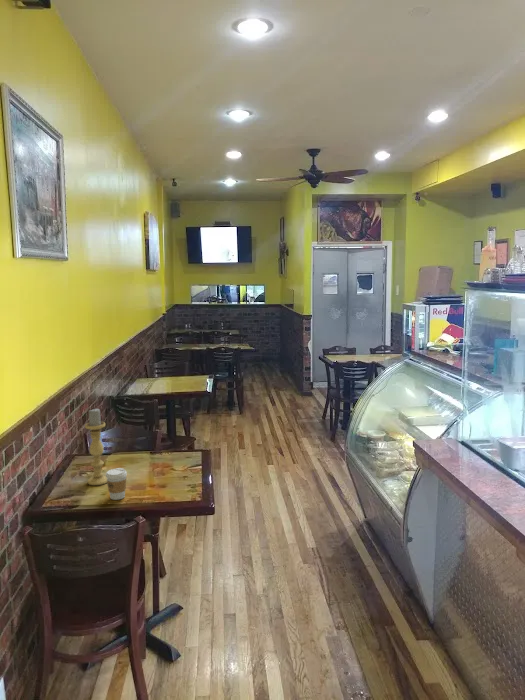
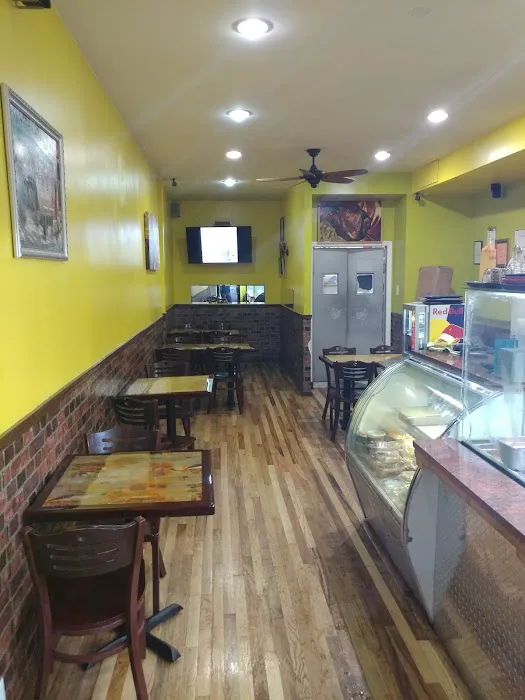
- candle holder (96, 445)
- coffee cup (116, 483)
